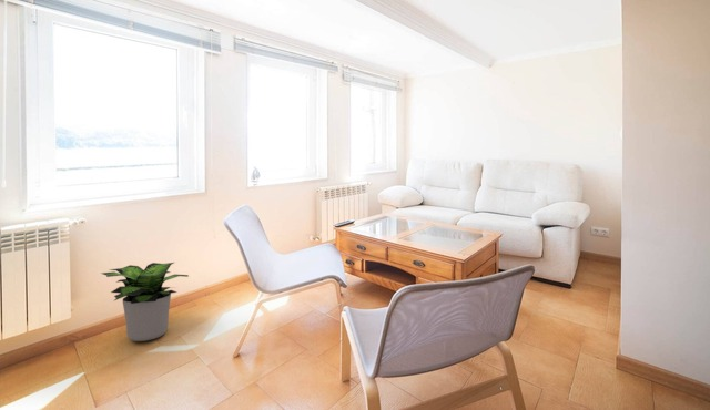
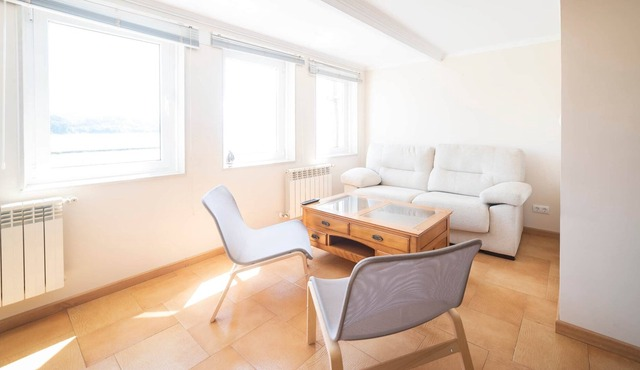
- potted plant (150, 300)
